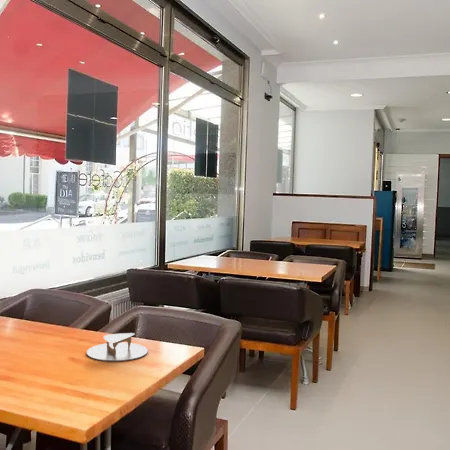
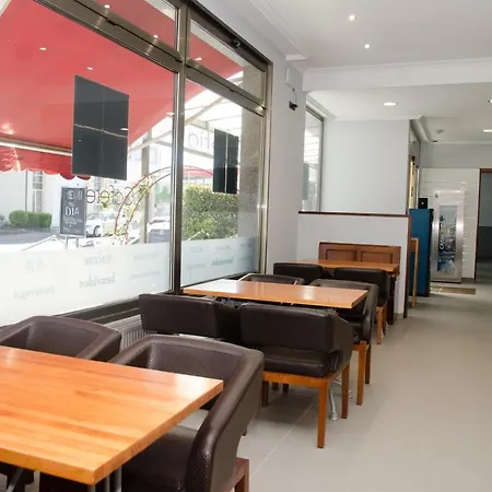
- napkin holder (117, 344)
